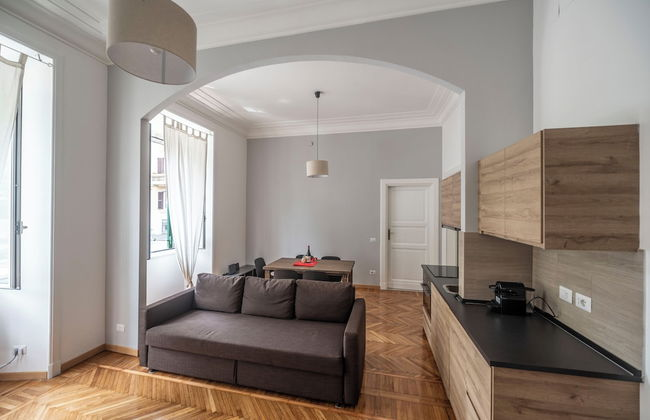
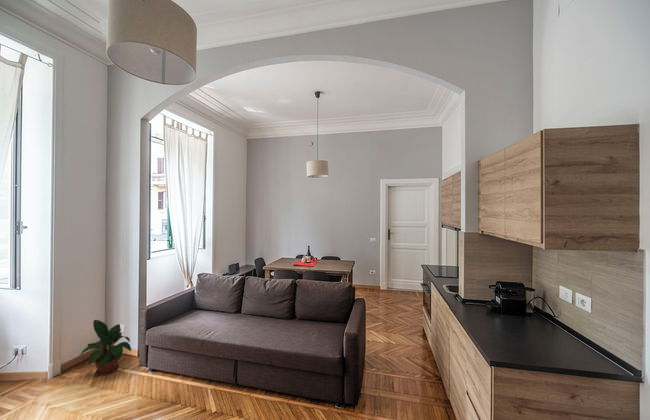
+ potted plant (108, 344)
